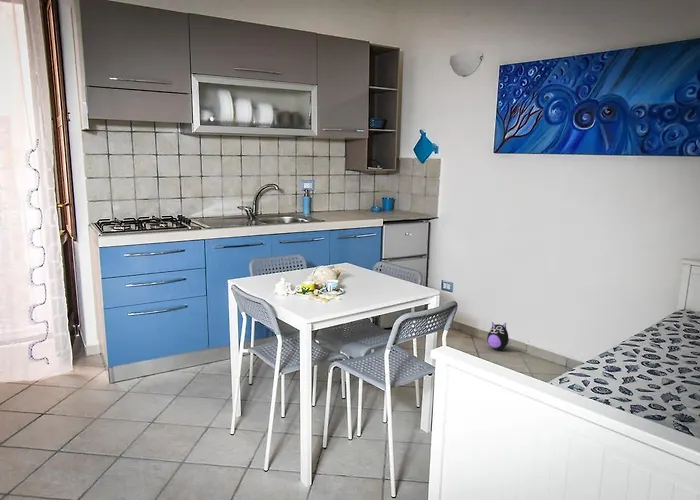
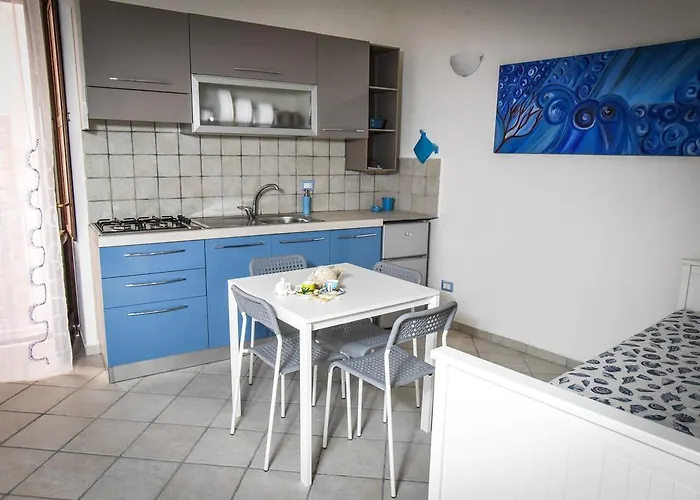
- plush toy (499, 335)
